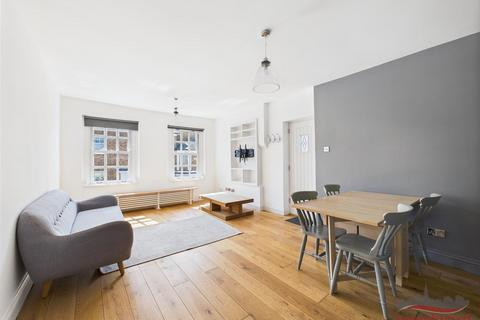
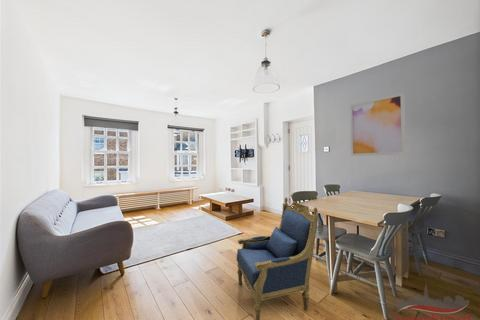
+ armchair (273, 243)
+ wall art (375, 127)
